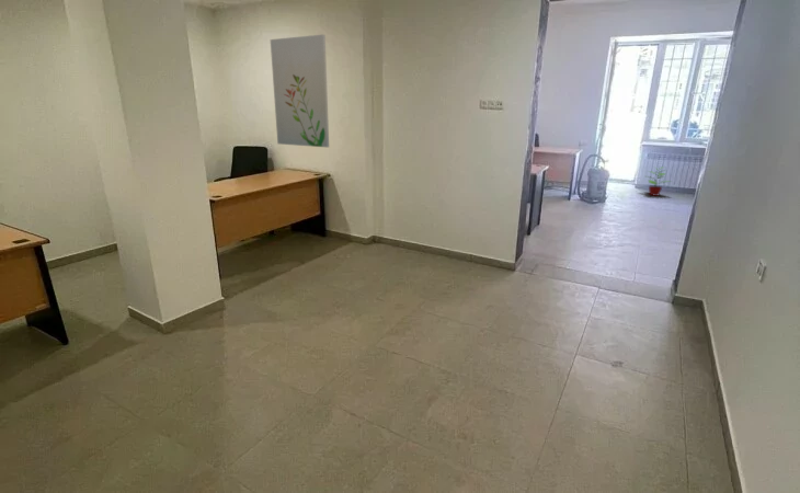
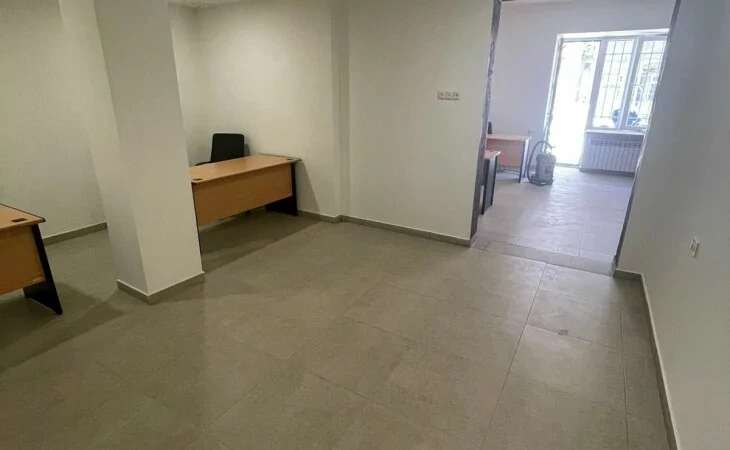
- potted plant (656, 179)
- wall art (299, 93)
